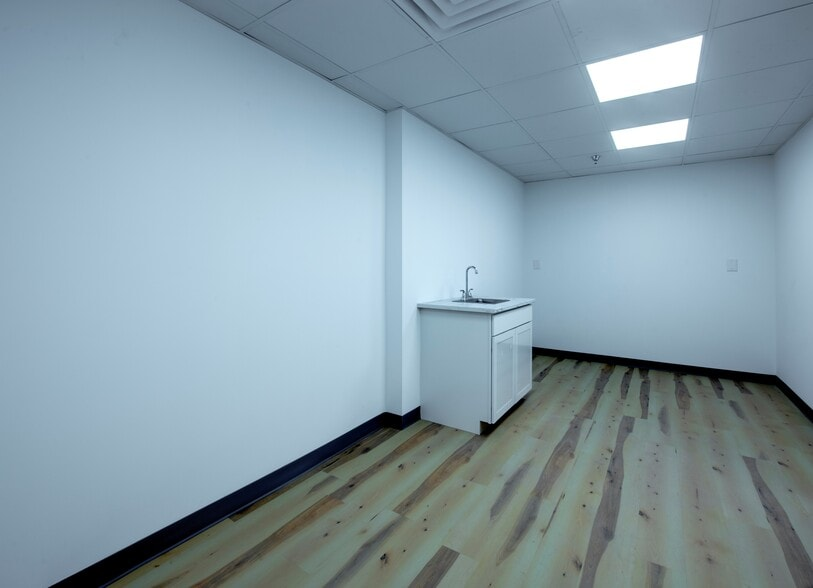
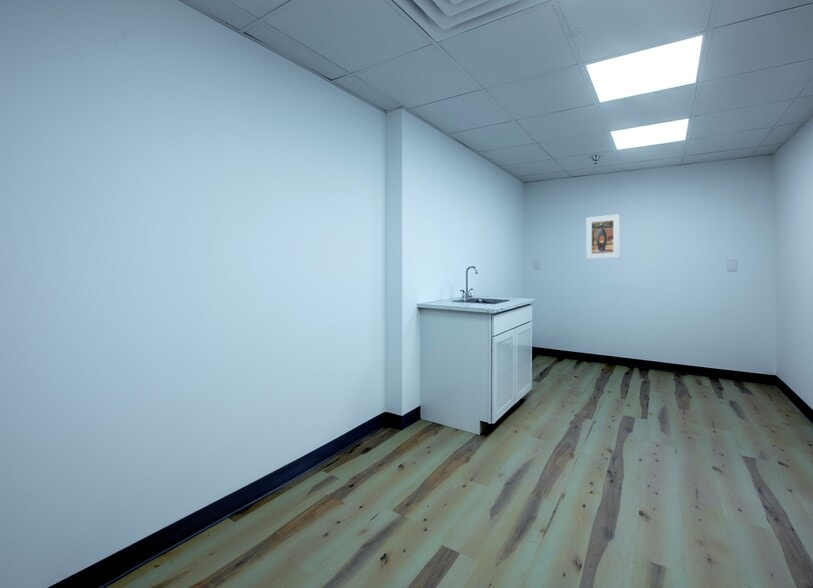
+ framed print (602, 237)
